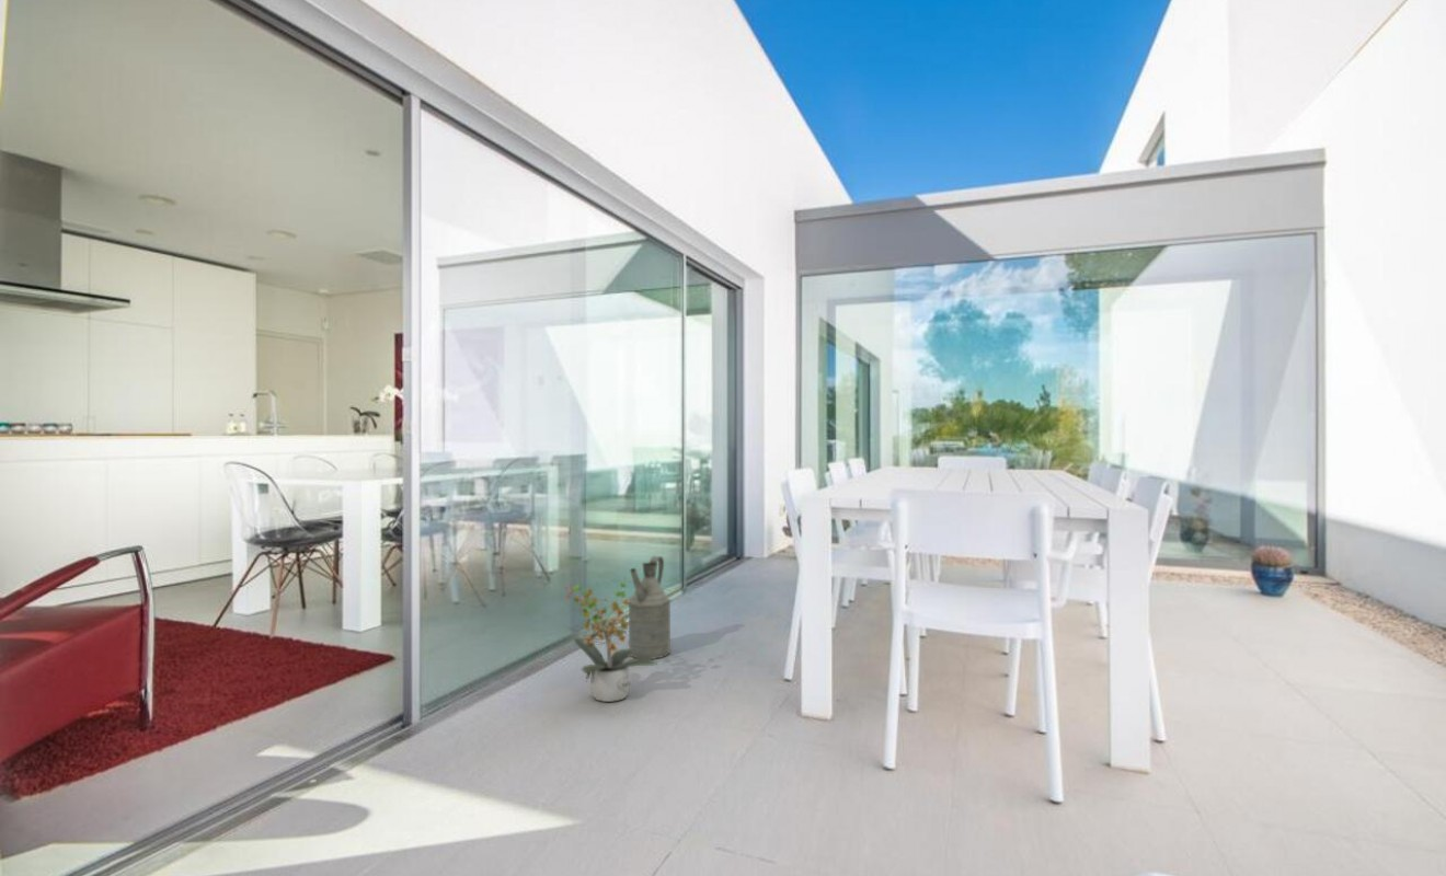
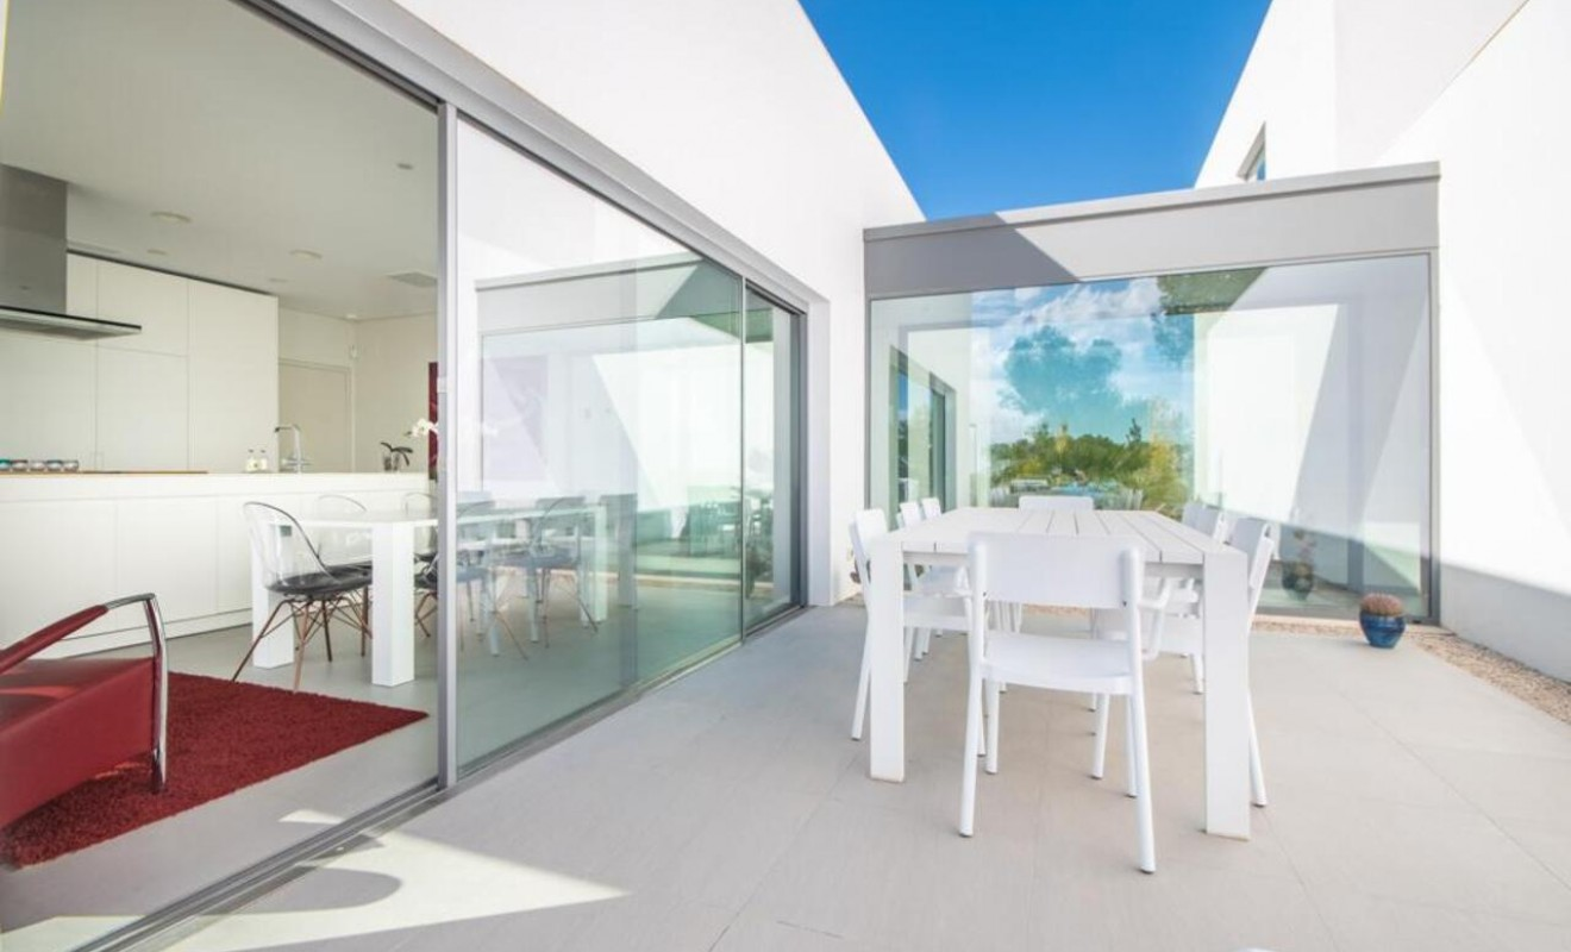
- watering can (647, 606)
- potted plant (604, 638)
